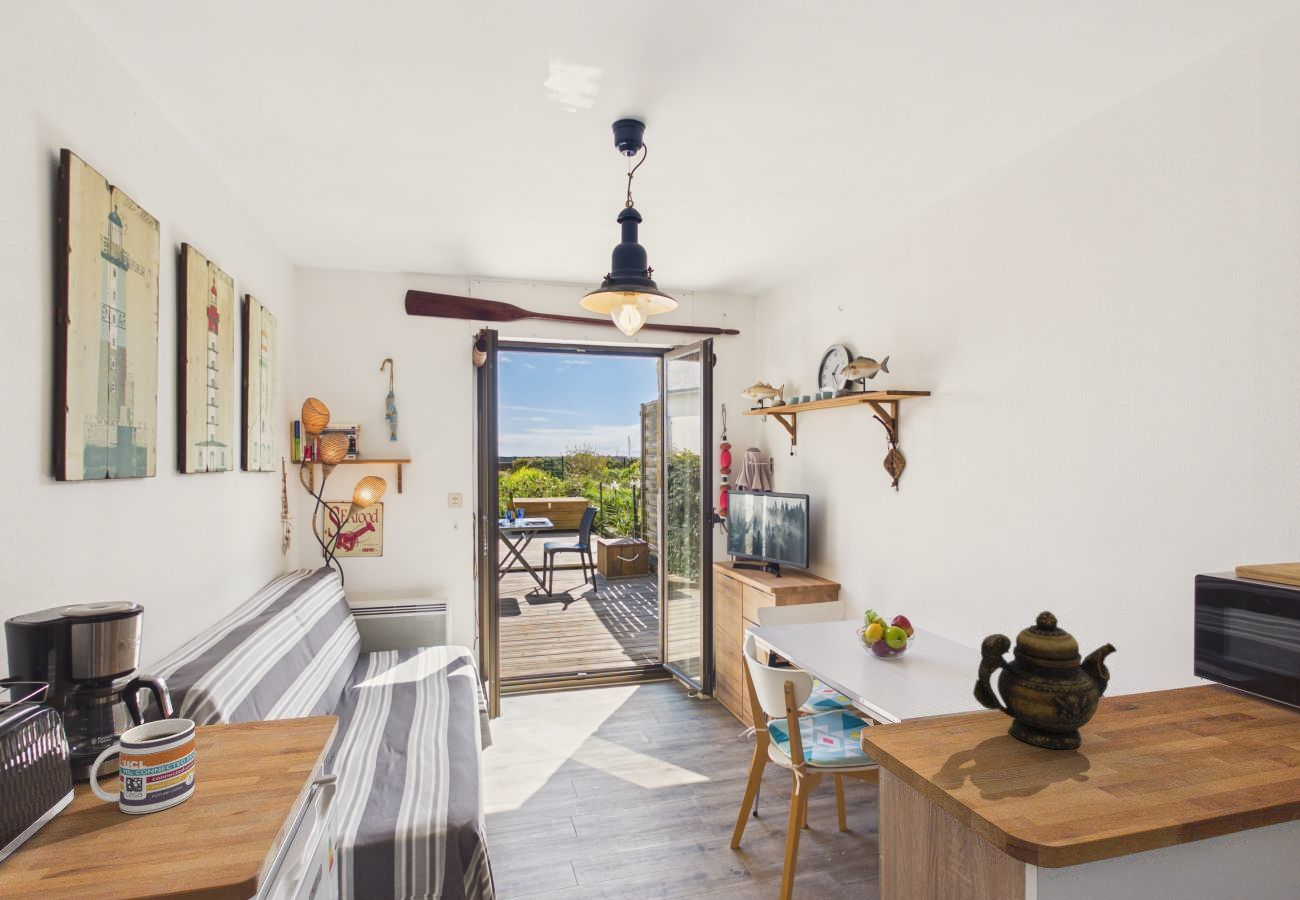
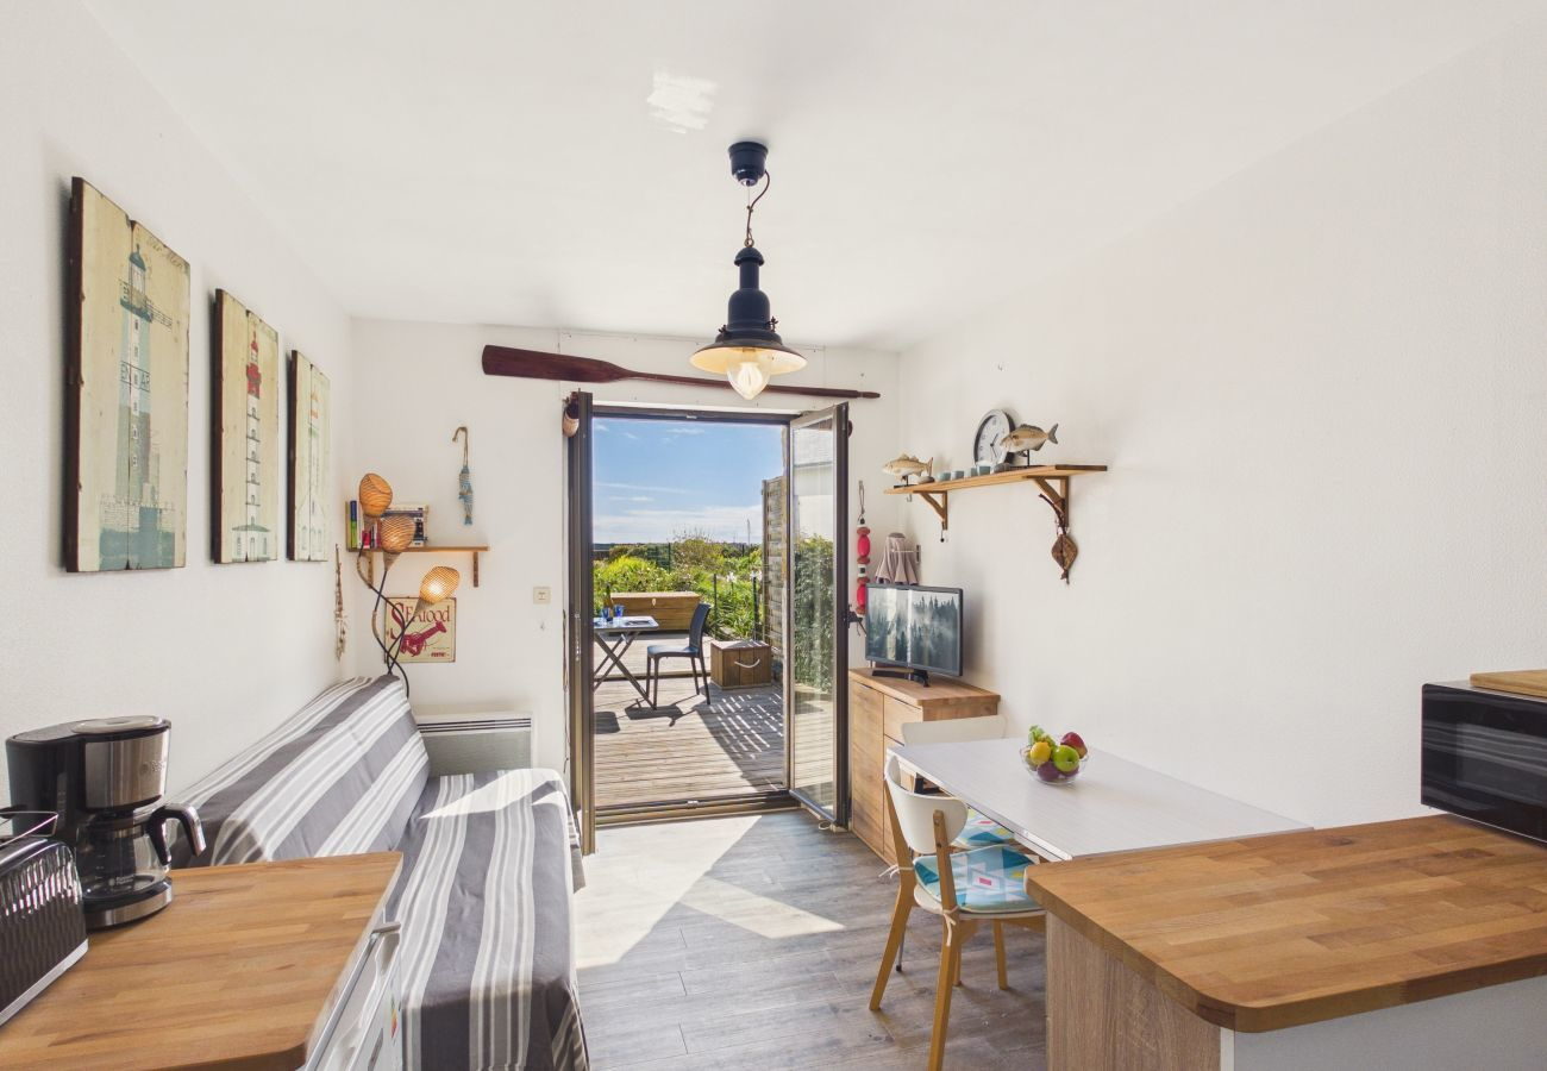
- mug (149, 765)
- teapot (1043, 673)
